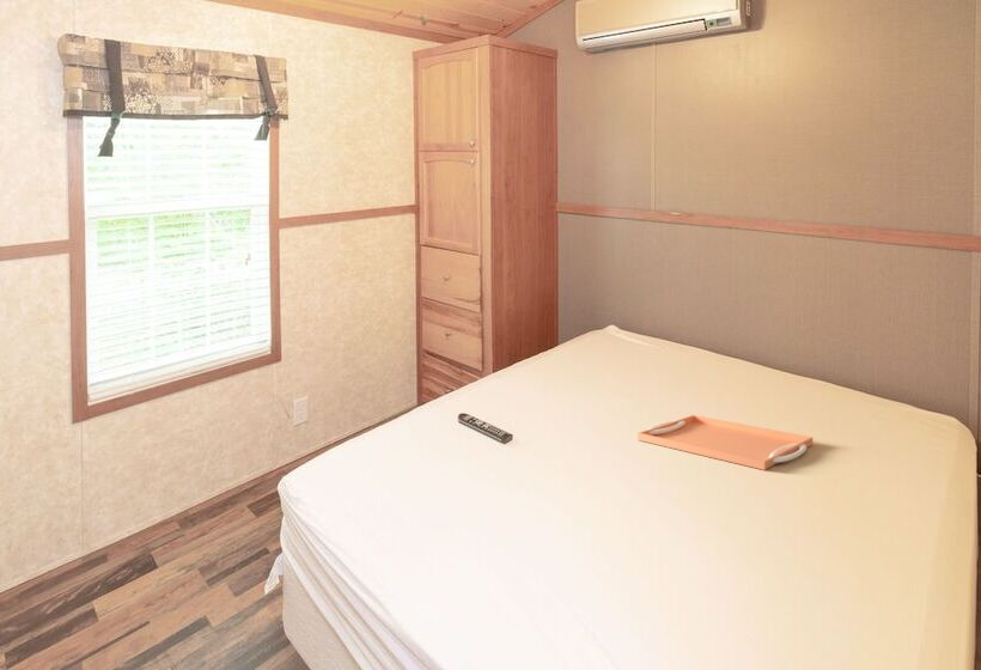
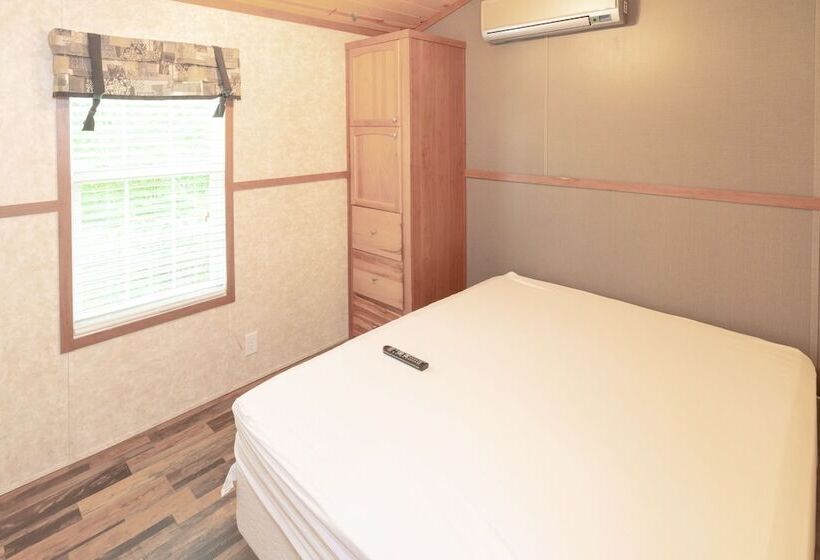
- serving tray (723, 438)
